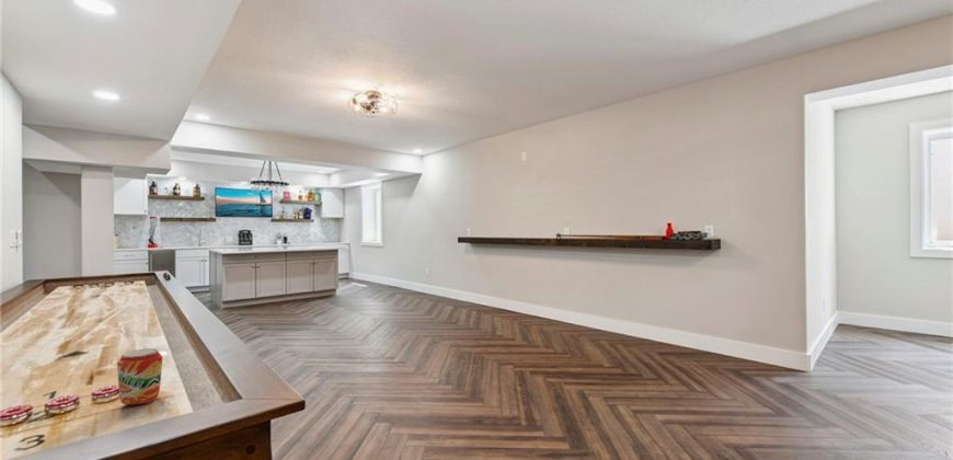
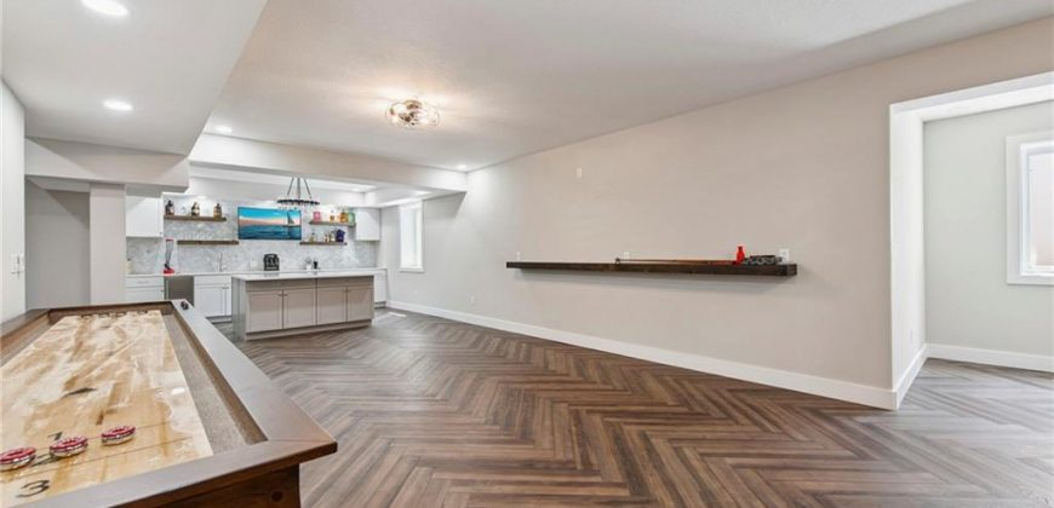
- beverage can (140, 377)
